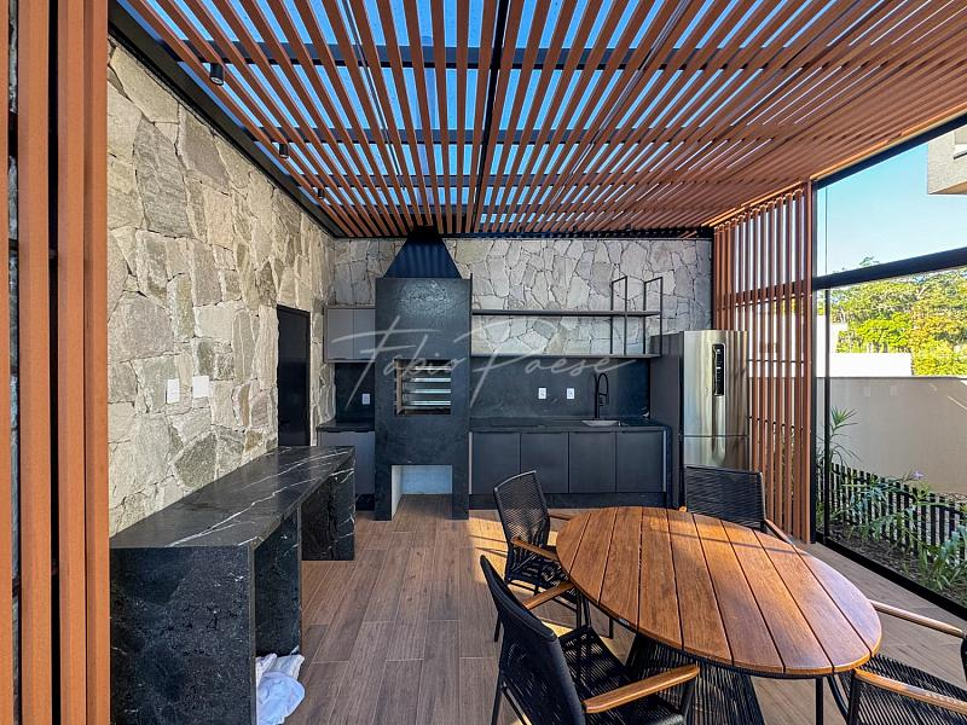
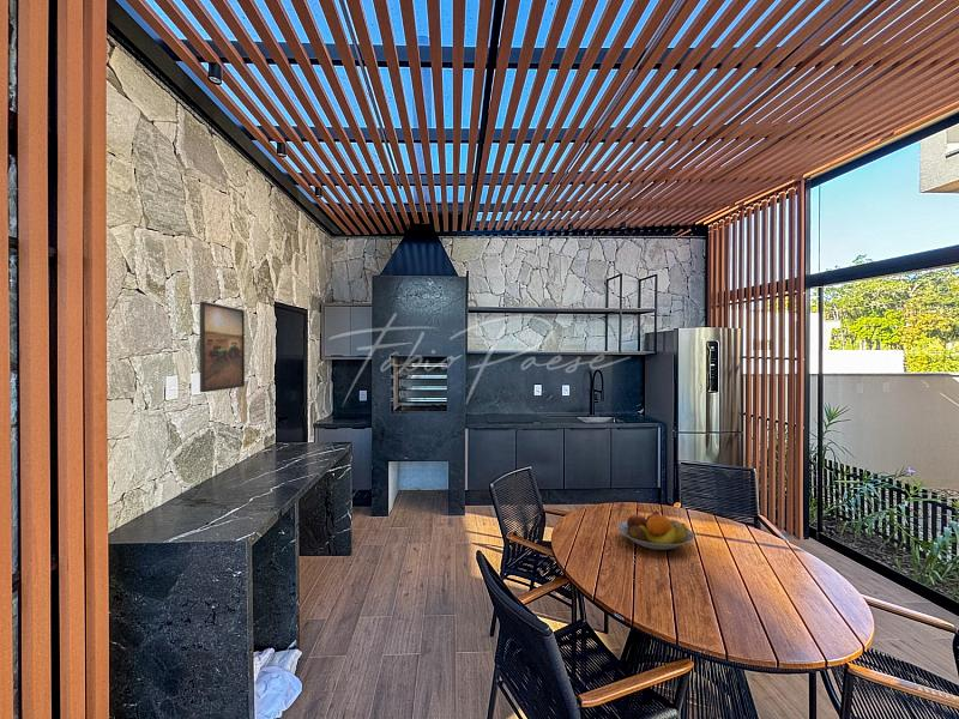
+ fruit bowl (655, 527)
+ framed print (223, 348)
